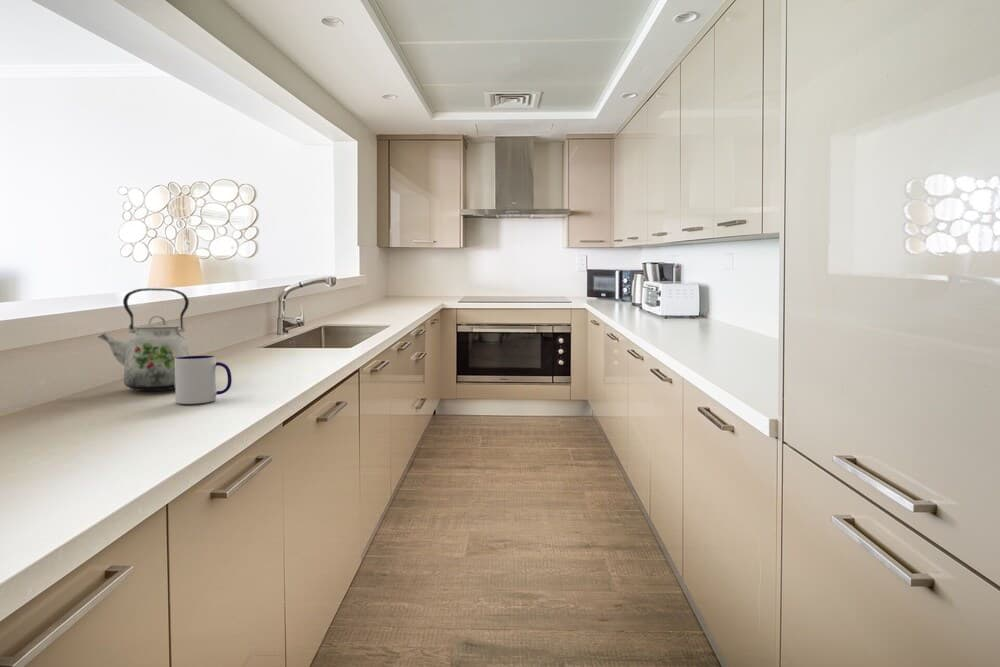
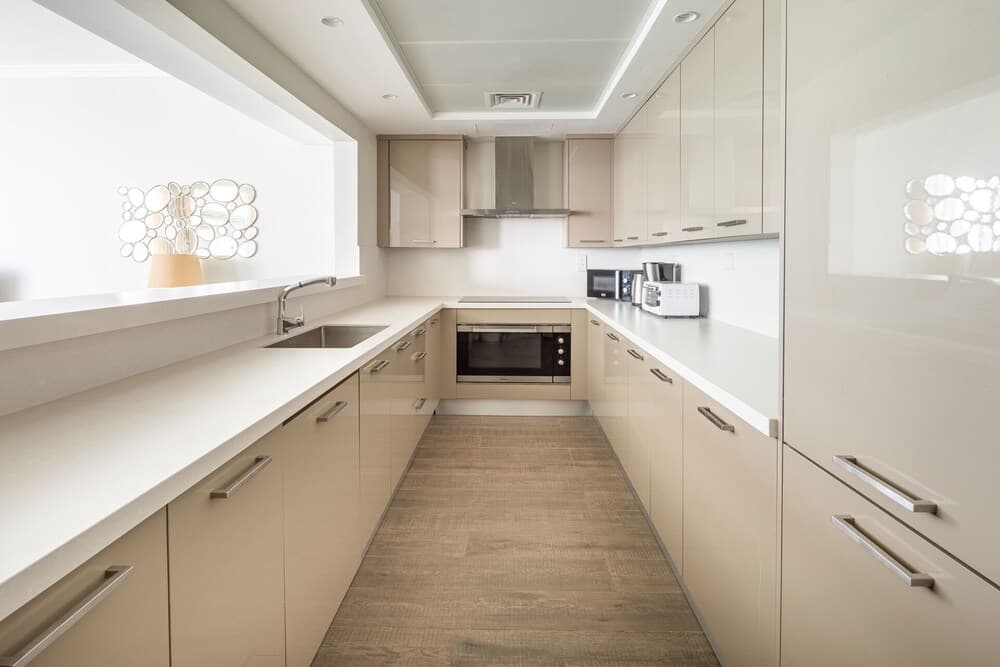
- mug (203, 378)
- kettle (144, 338)
